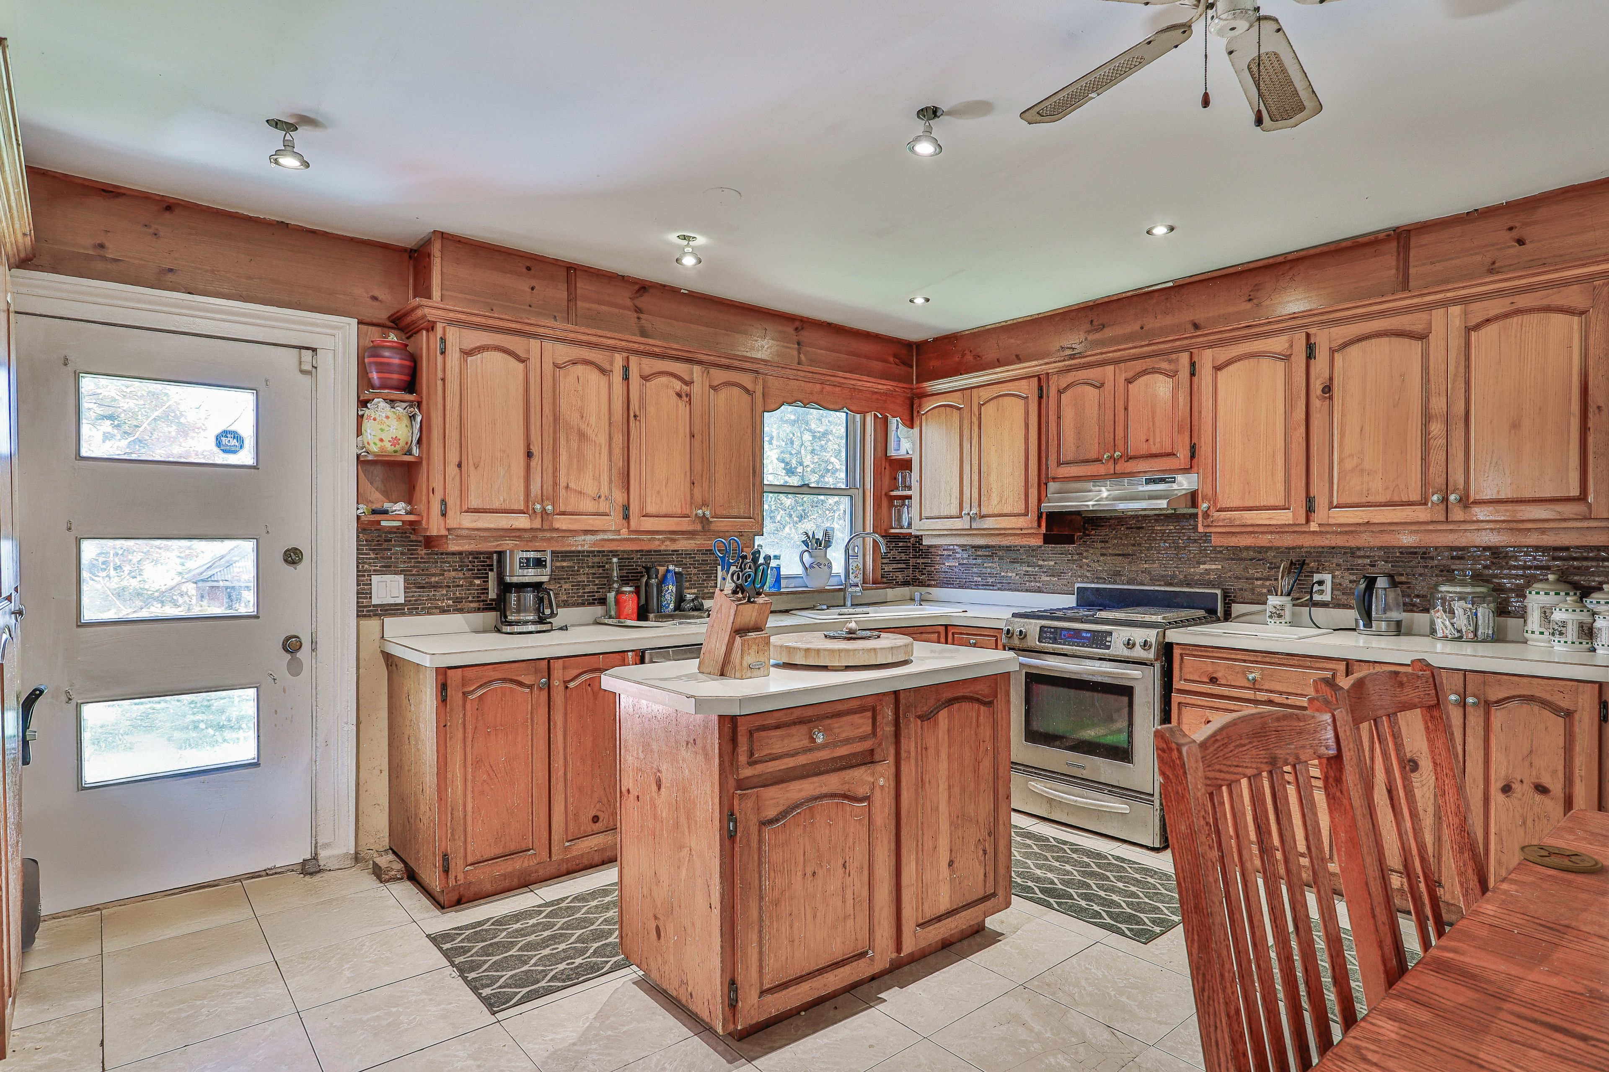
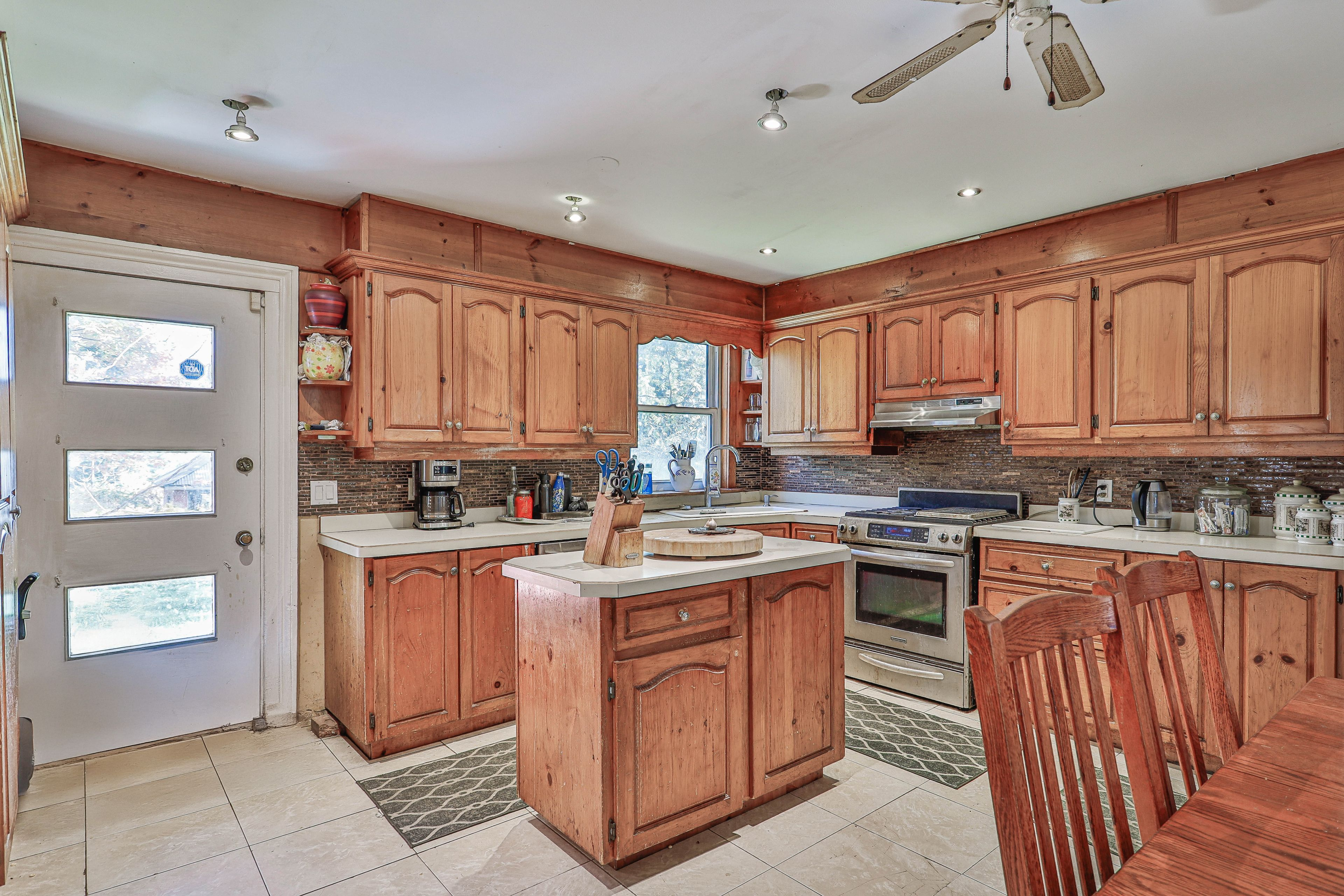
- coaster (1560, 858)
